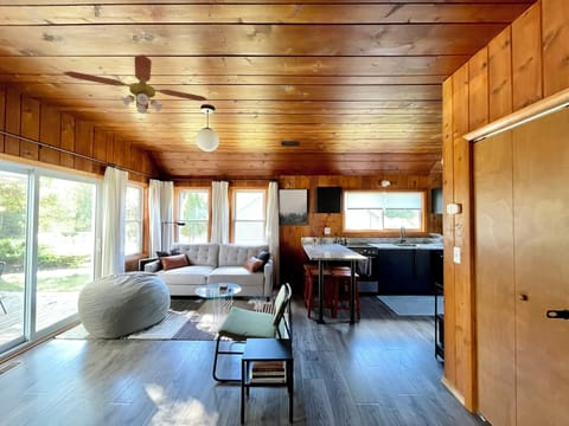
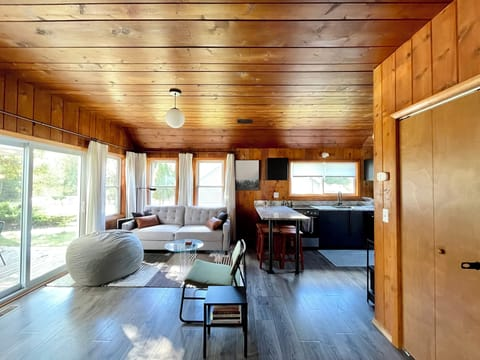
- ceiling fan (142, 91)
